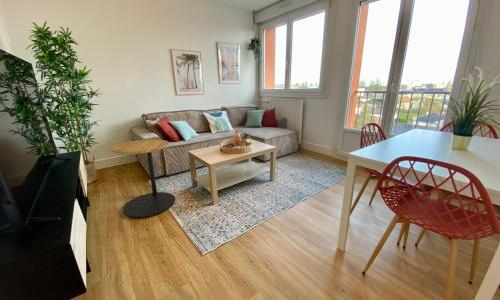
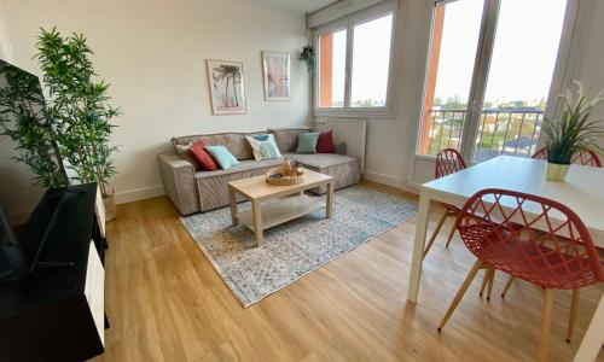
- side table (150, 175)
